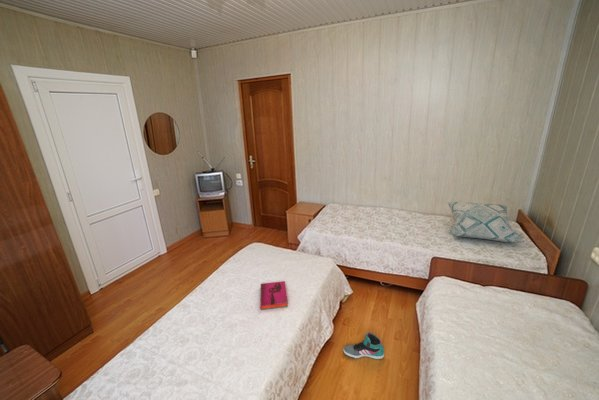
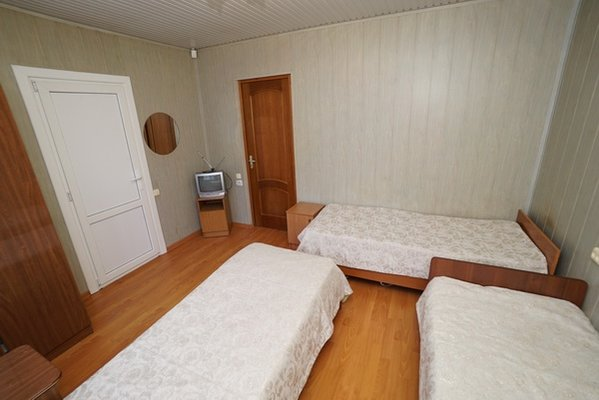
- decorative pillow (479, 220)
- hardback book (273, 294)
- sneaker (363, 344)
